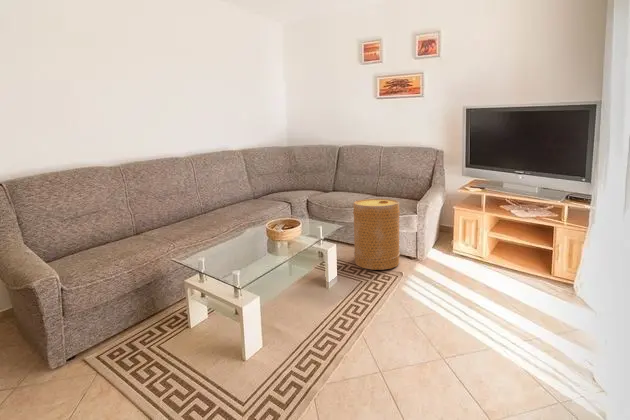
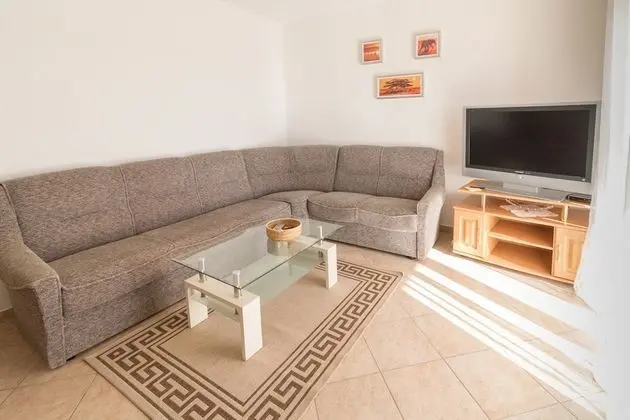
- basket (376, 232)
